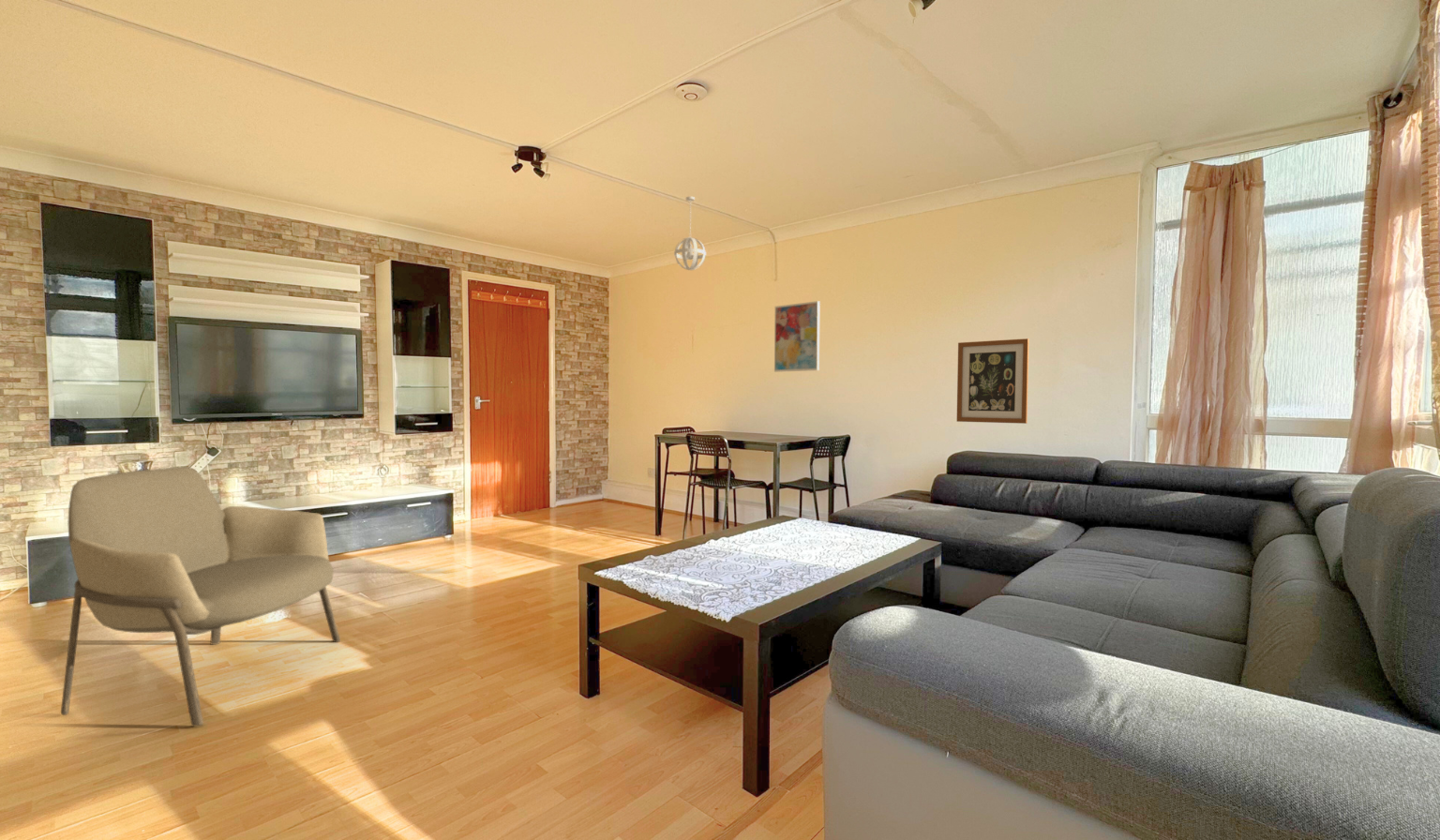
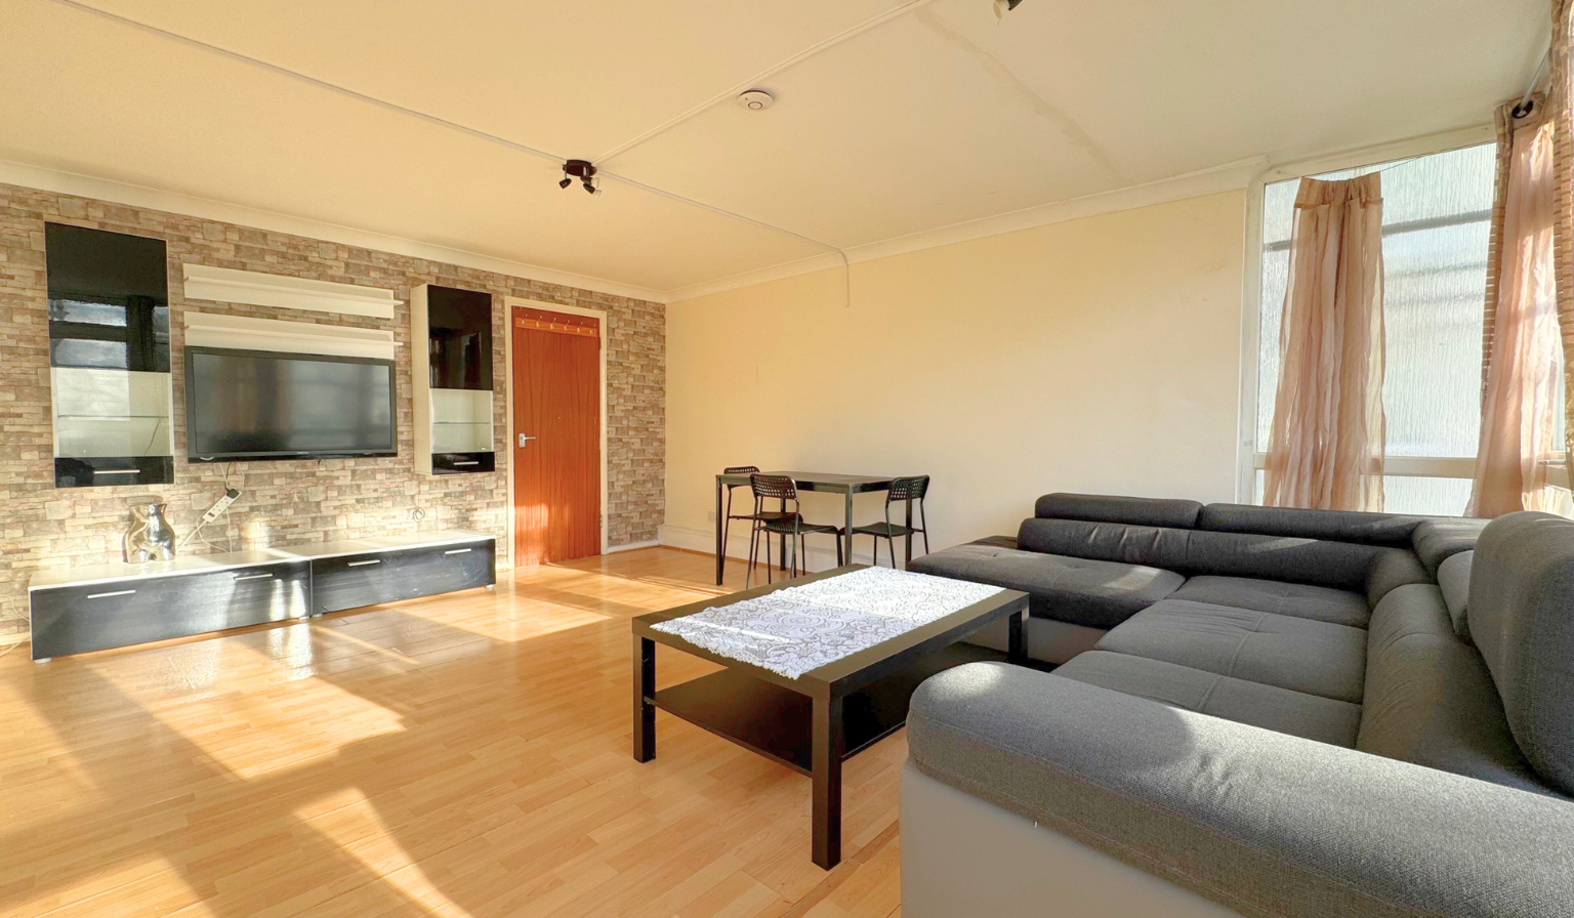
- armchair (215, 575)
- pendant light (690, 233)
- wall art (796, 338)
- wall art (991, 382)
